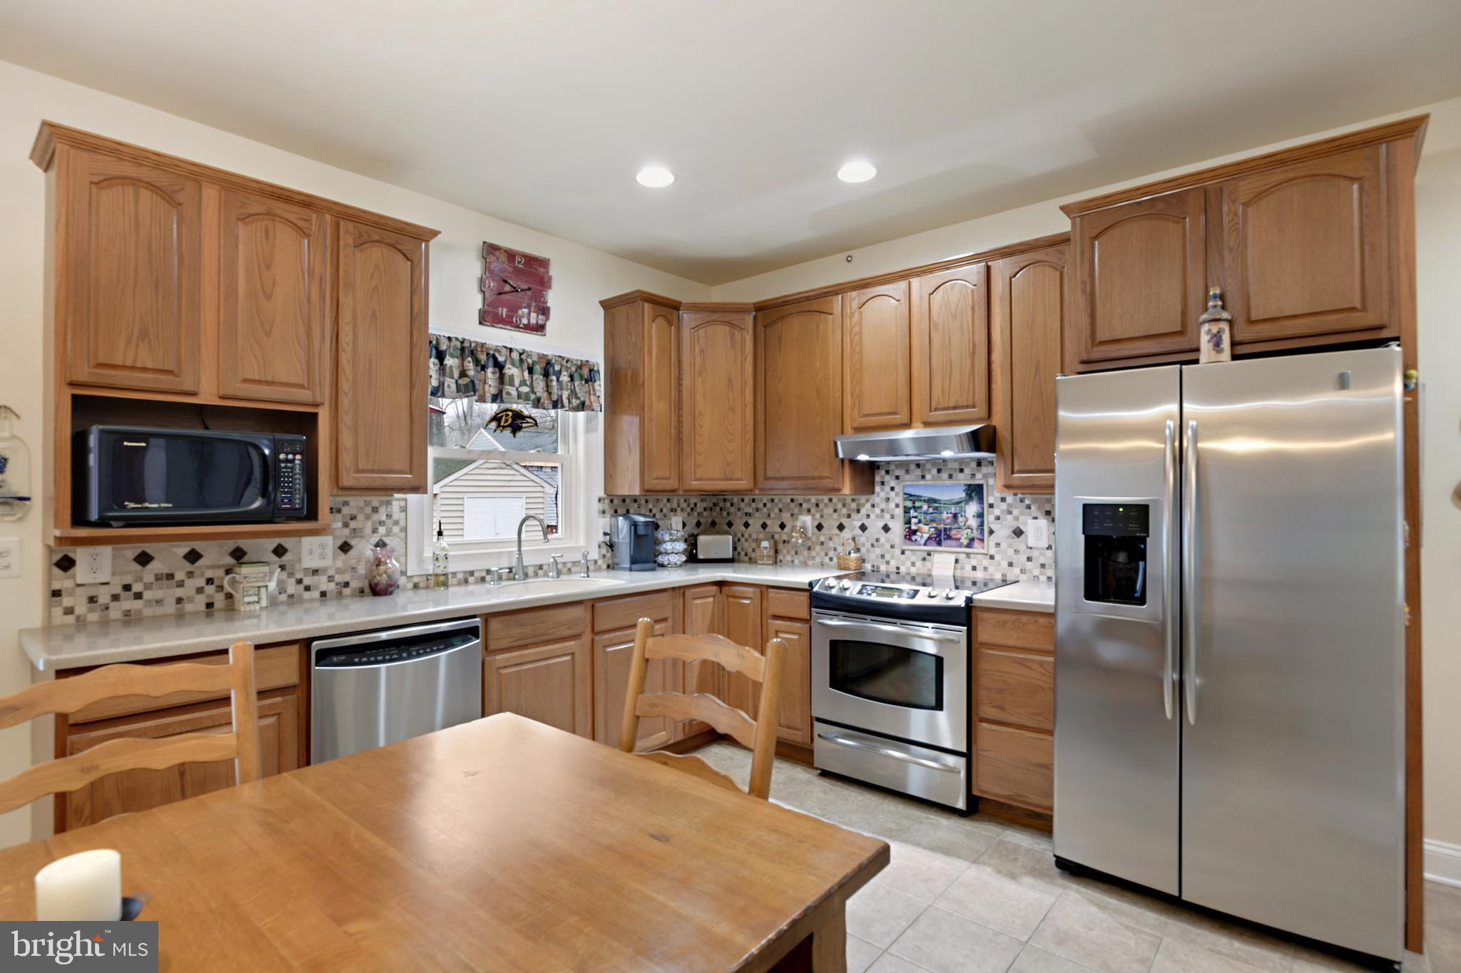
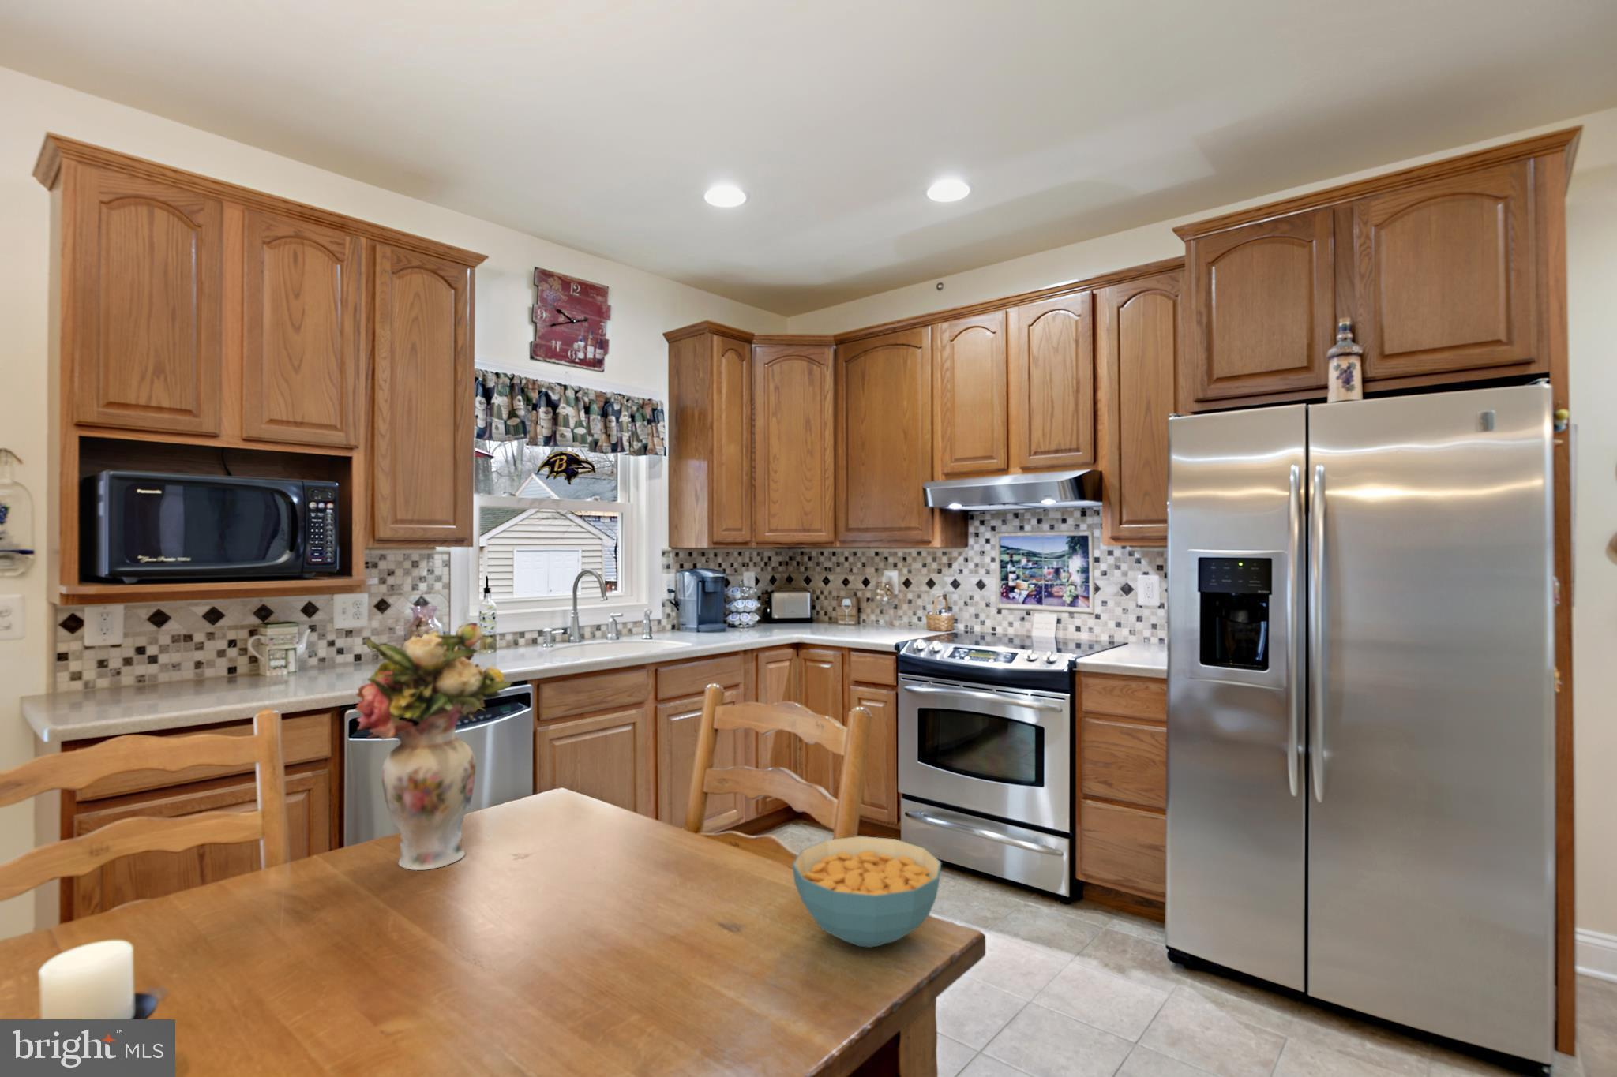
+ flower arrangement (438, 738)
+ cereal bowl (867, 899)
